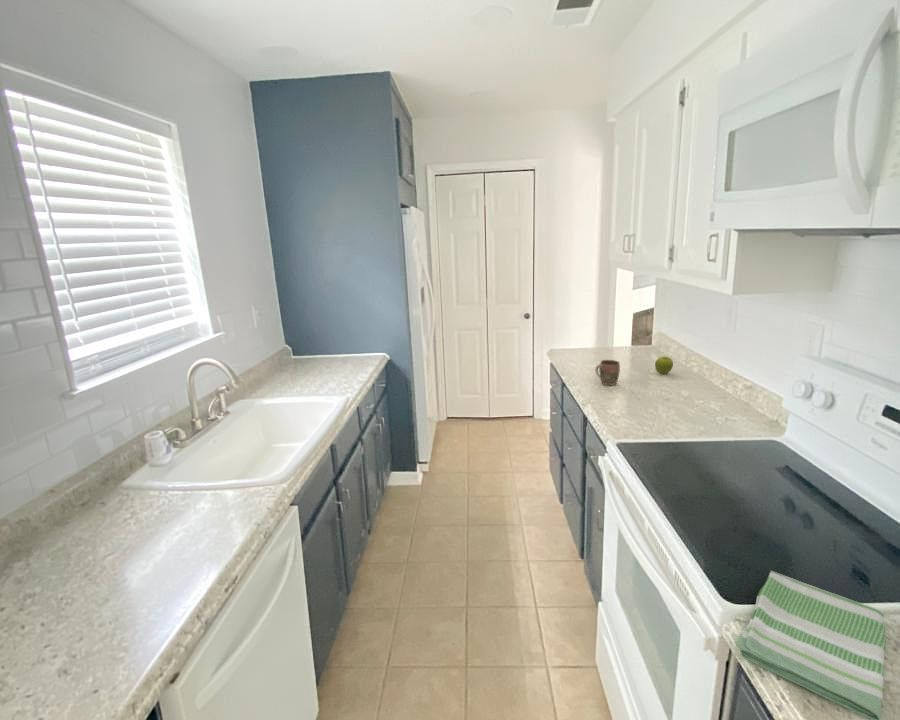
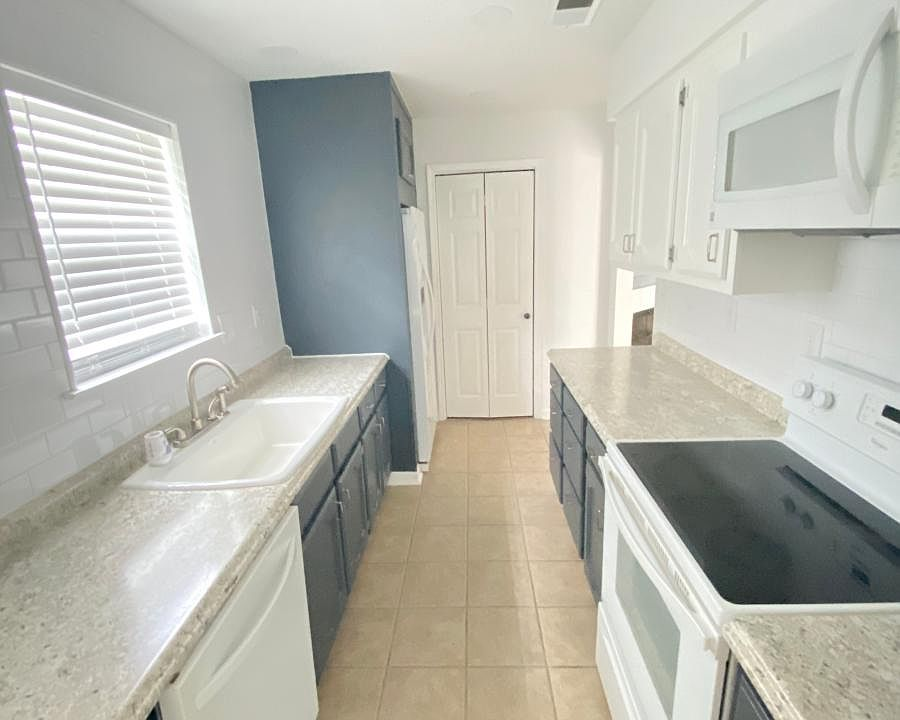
- mug (607, 372)
- dish towel (812, 632)
- fruit (664, 365)
